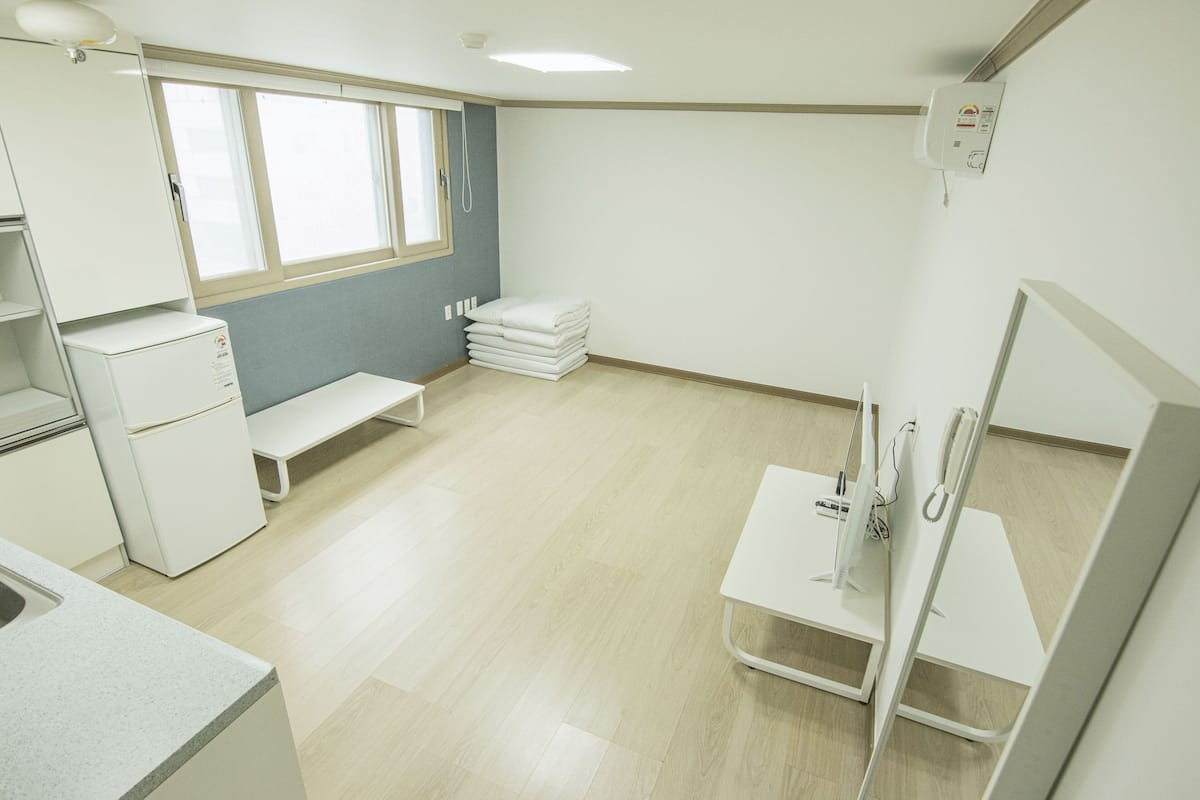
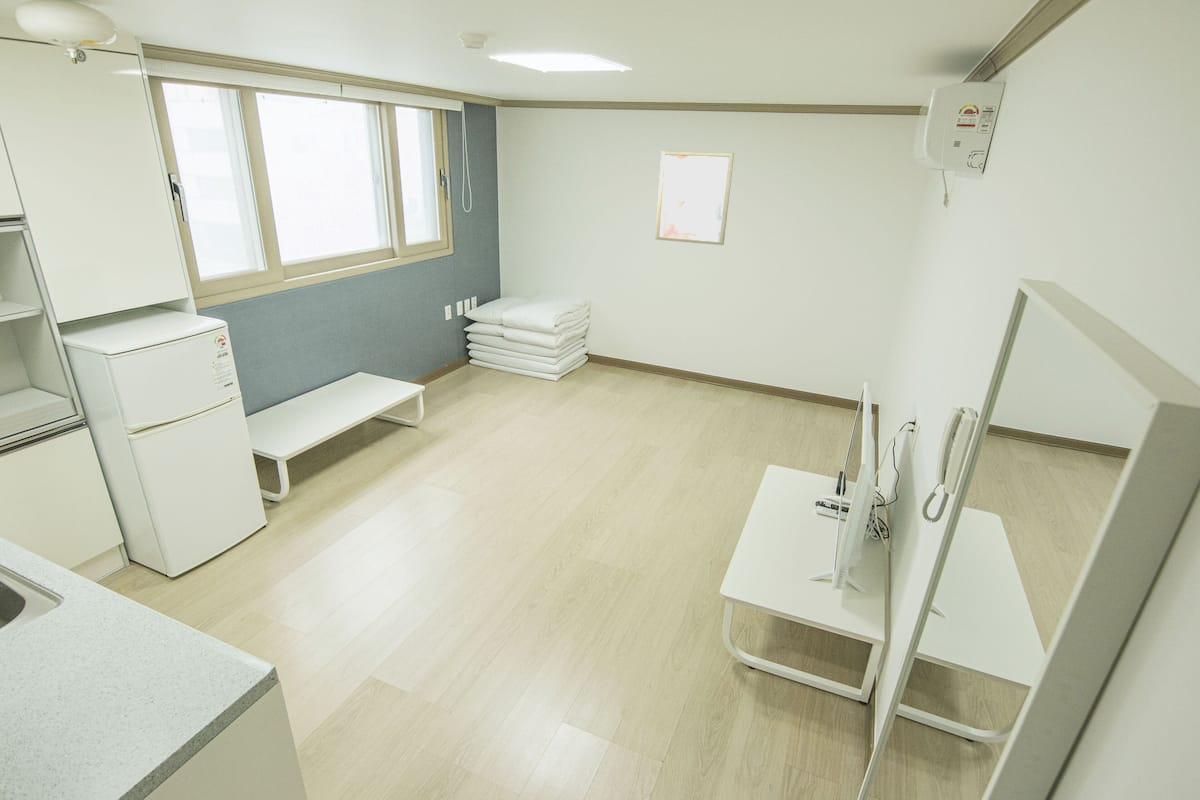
+ wall art (692, 198)
